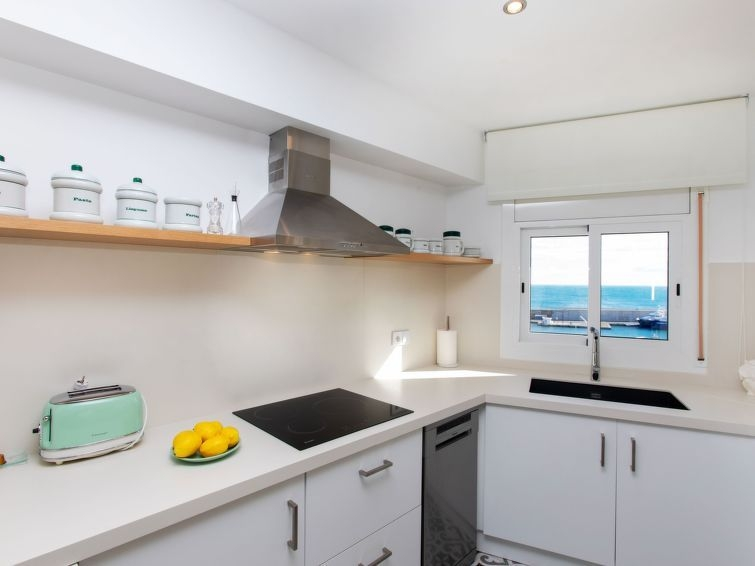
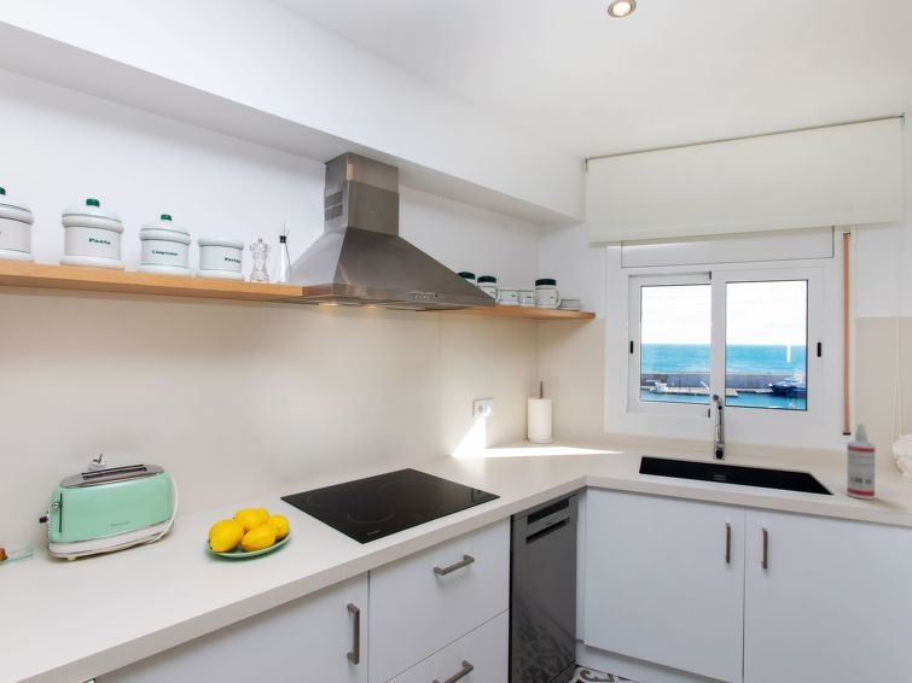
+ spray bottle (860, 460)
